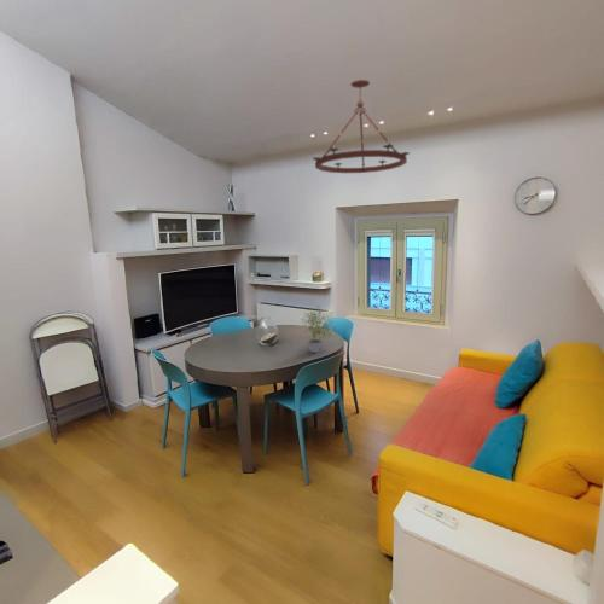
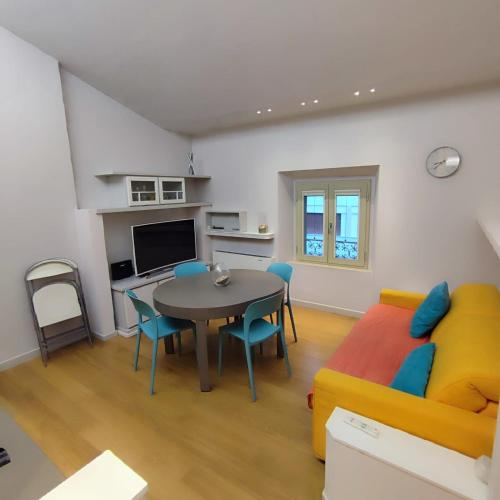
- potted plant (318, 327)
- chandelier (360, 124)
